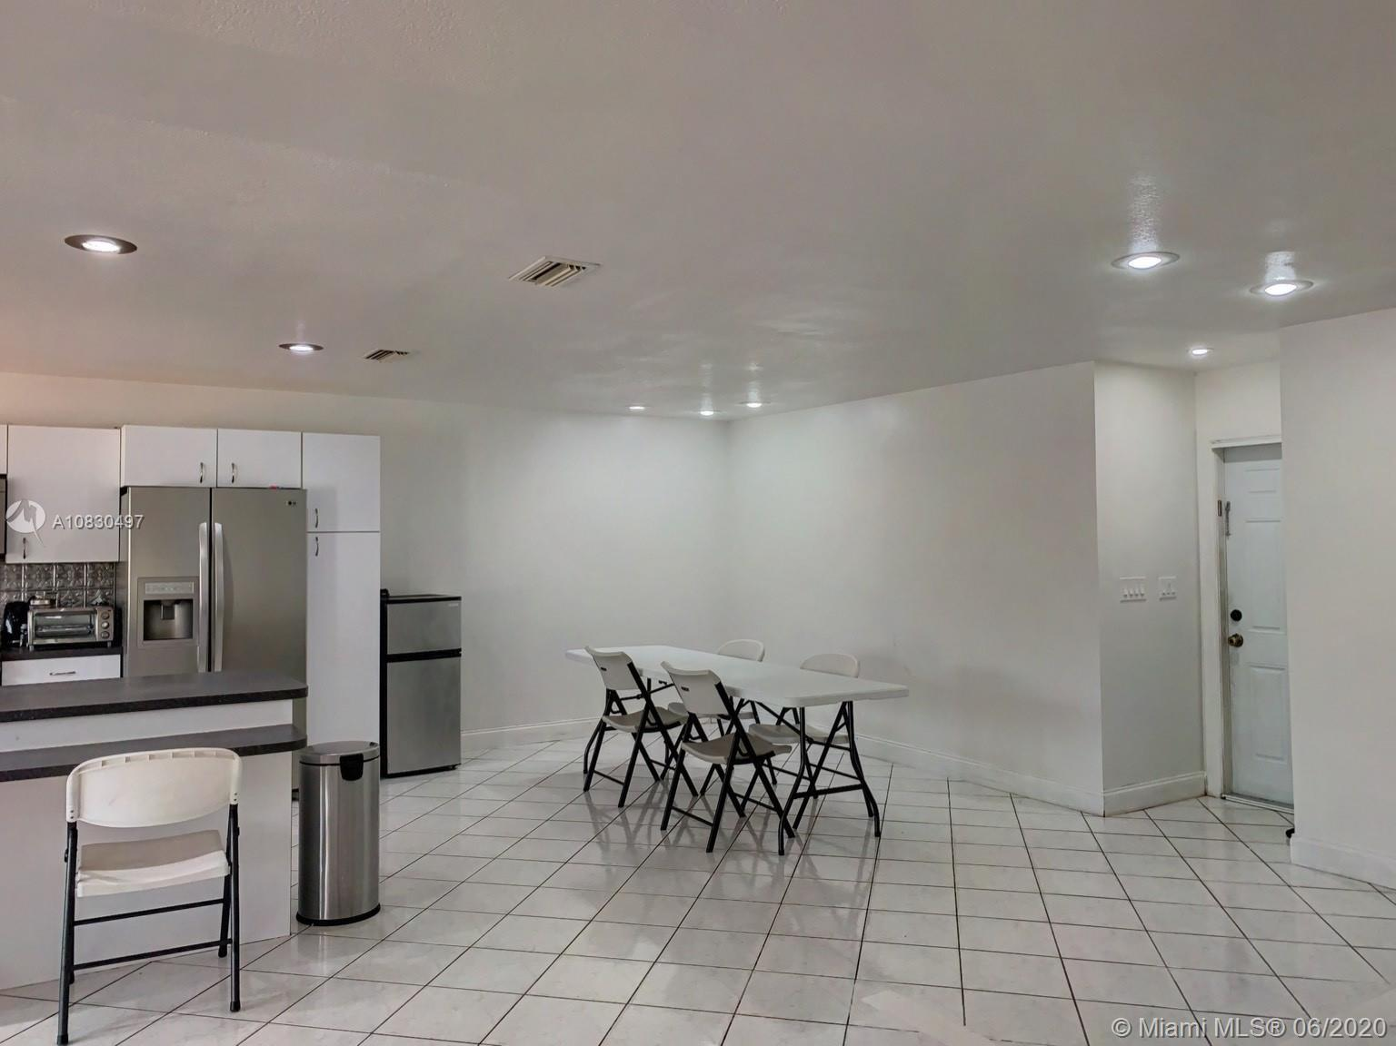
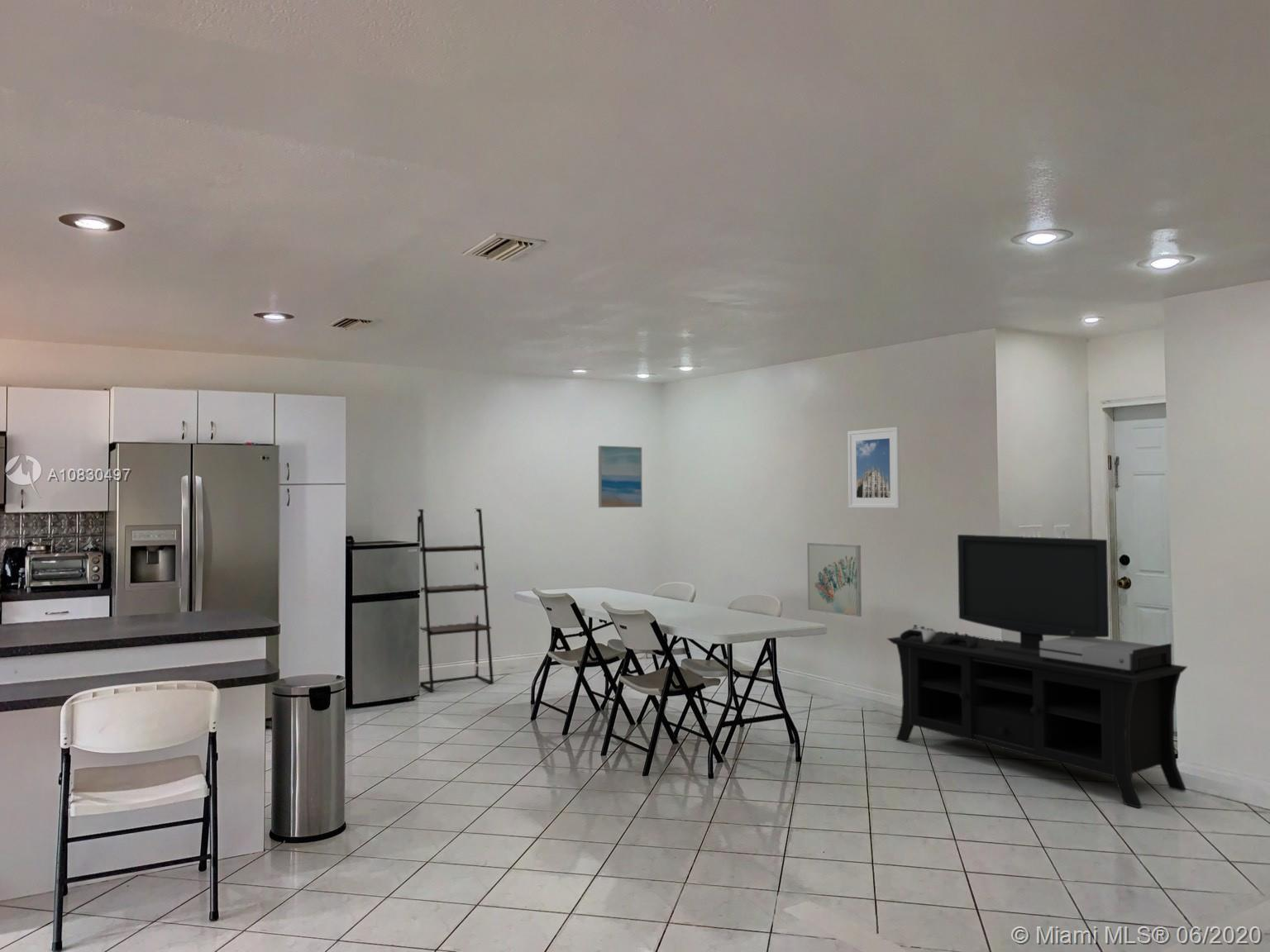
+ media console (1022, 650)
+ wall art (833, 578)
+ shelving unit (455, 591)
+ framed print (873, 469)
+ wall art (620, 477)
